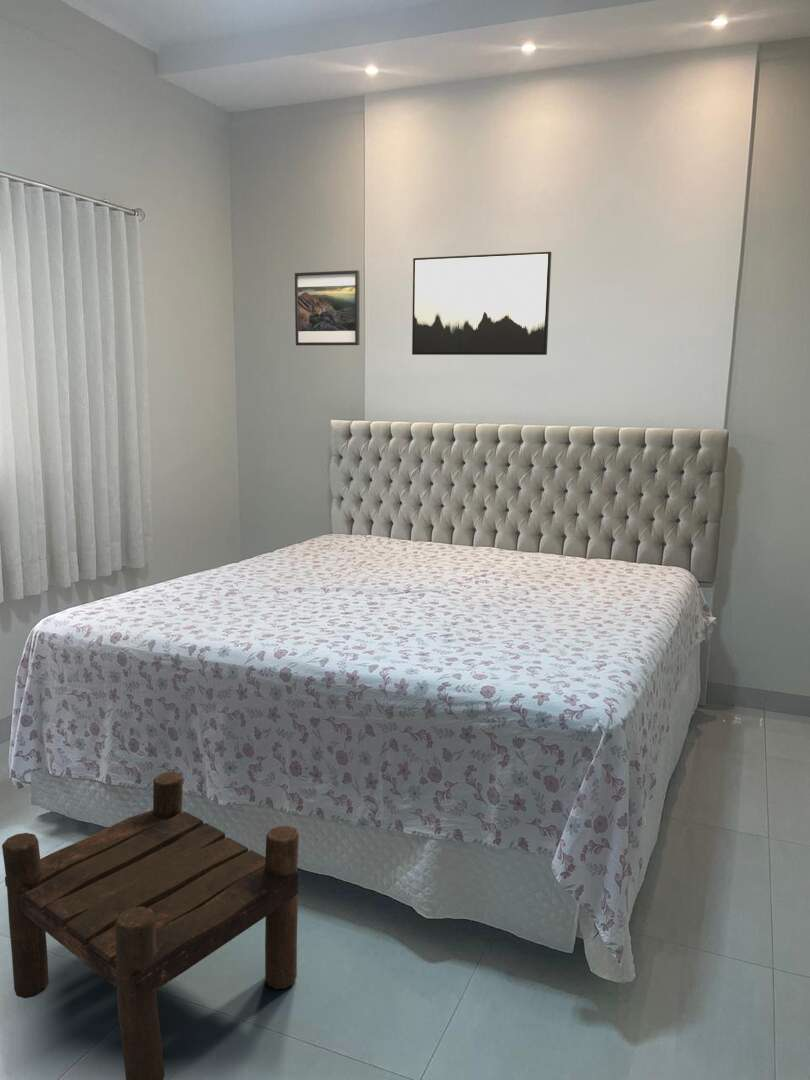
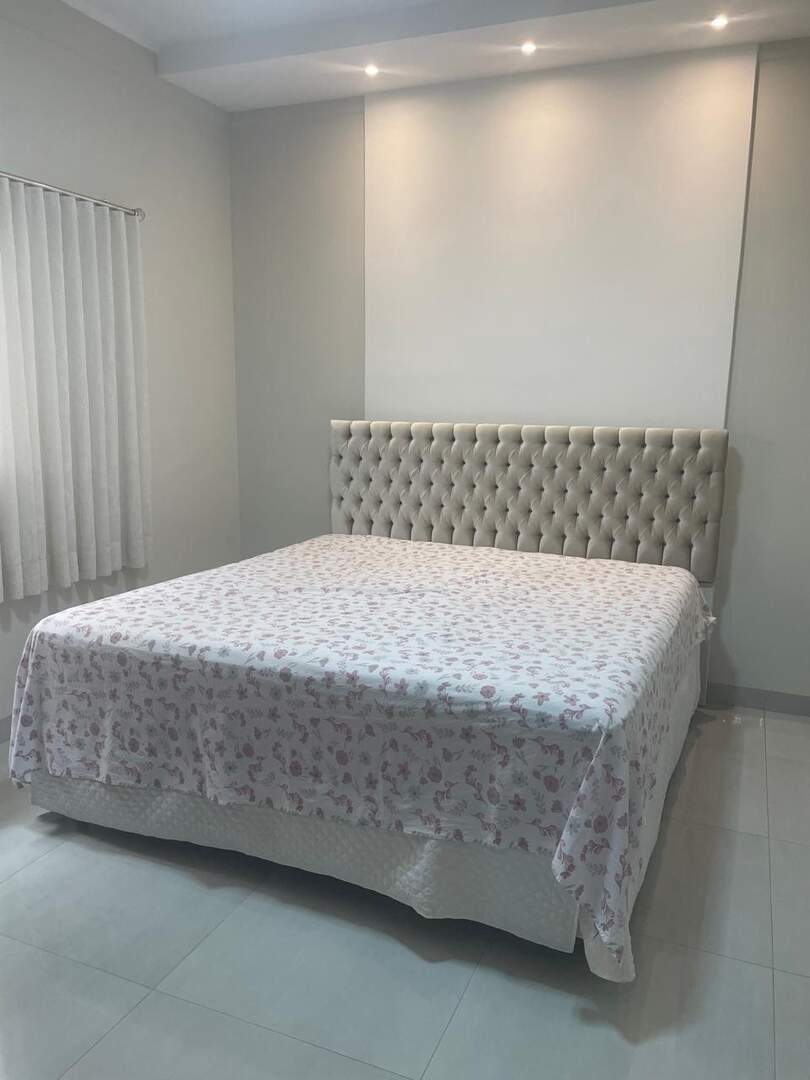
- wall art (478, 305)
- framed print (326, 308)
- stool (155, 911)
